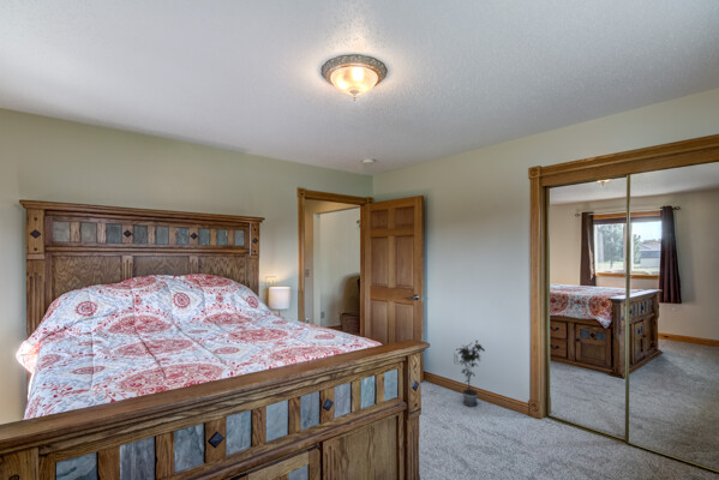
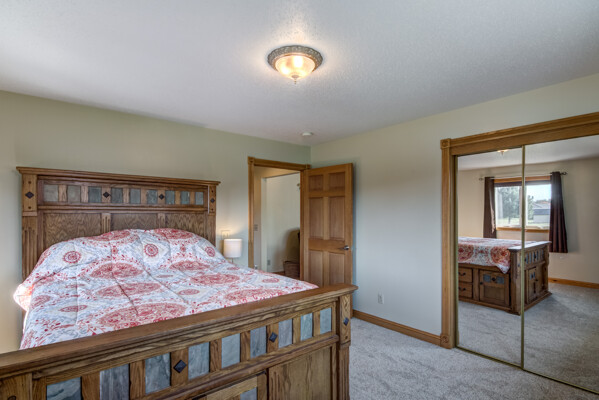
- potted plant (469, 372)
